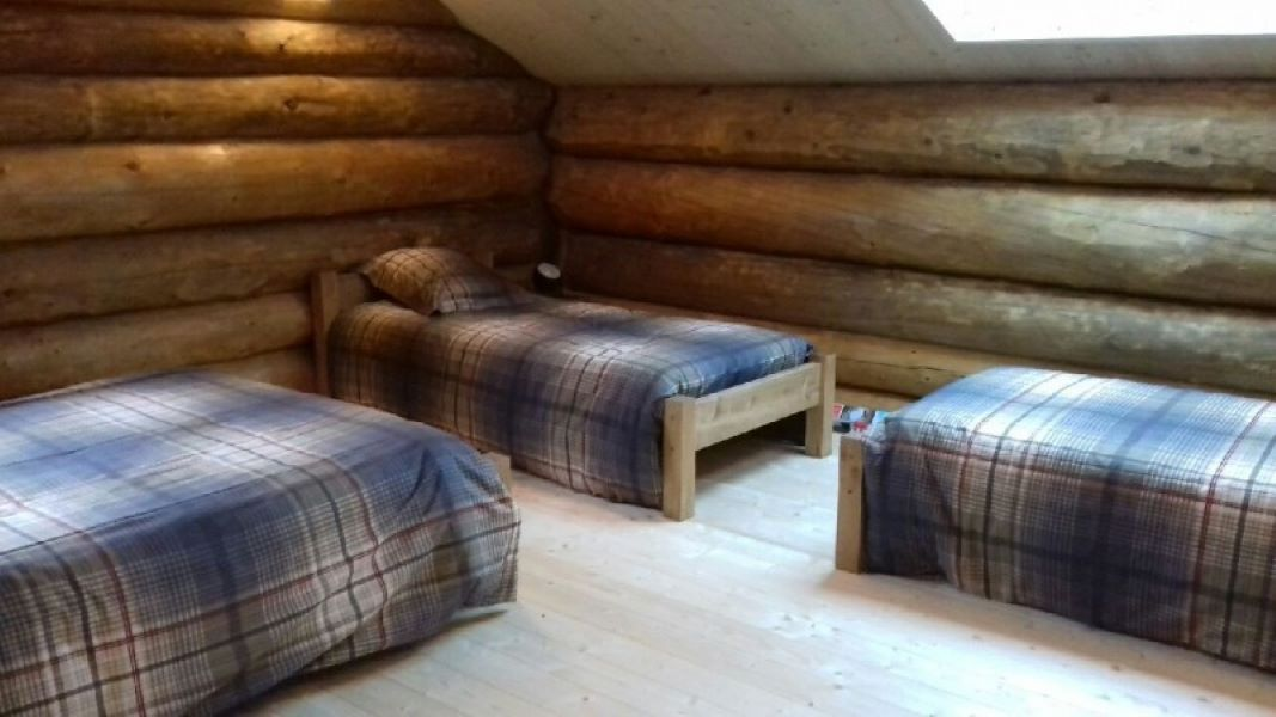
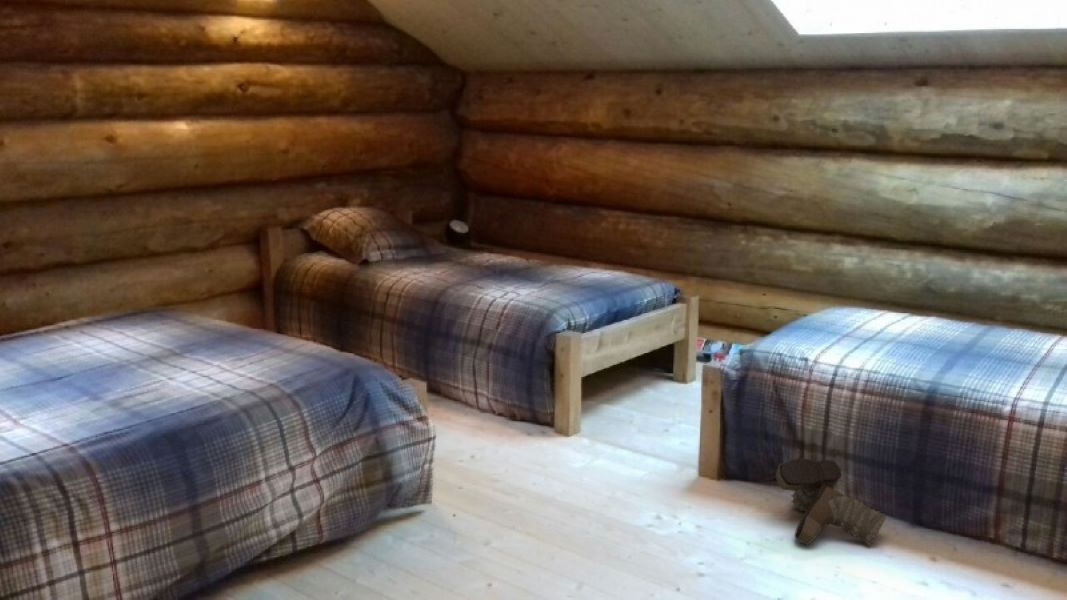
+ boots (830, 498)
